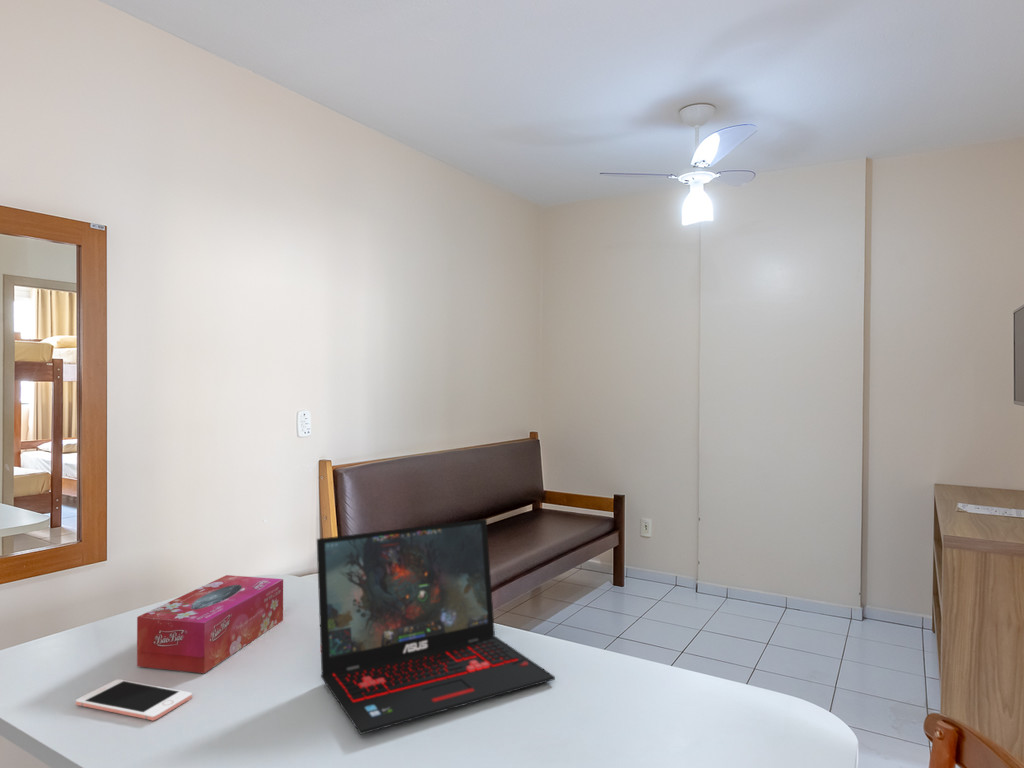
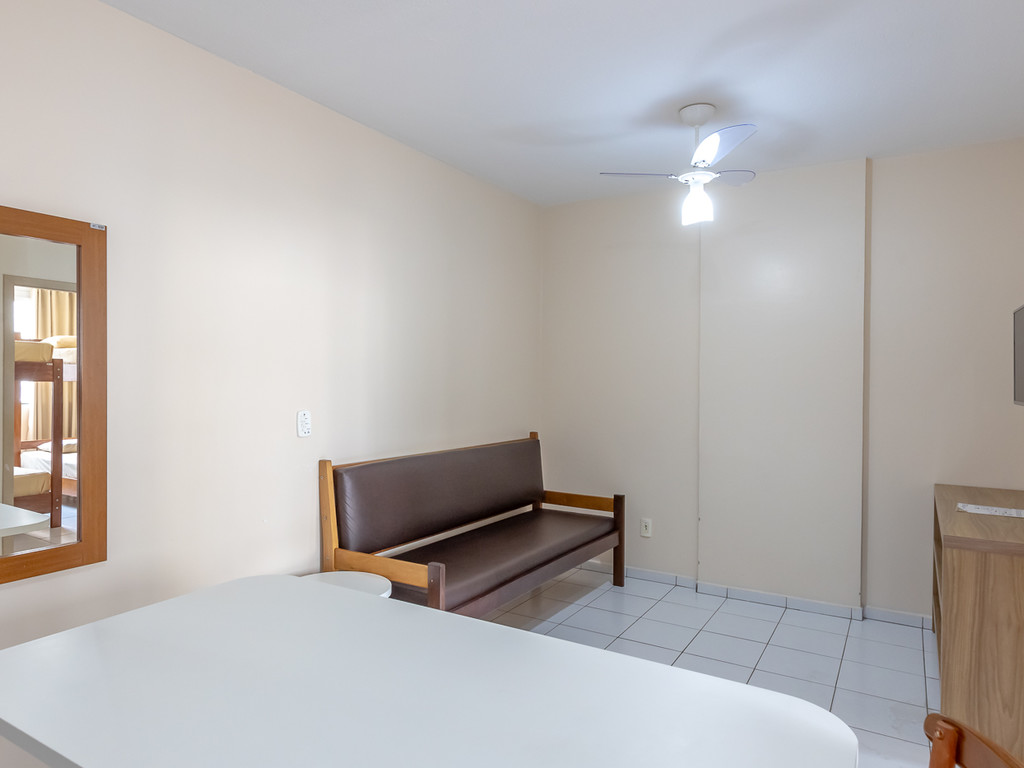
- cell phone (134, 698)
- laptop (433, 610)
- tissue box (216, 618)
